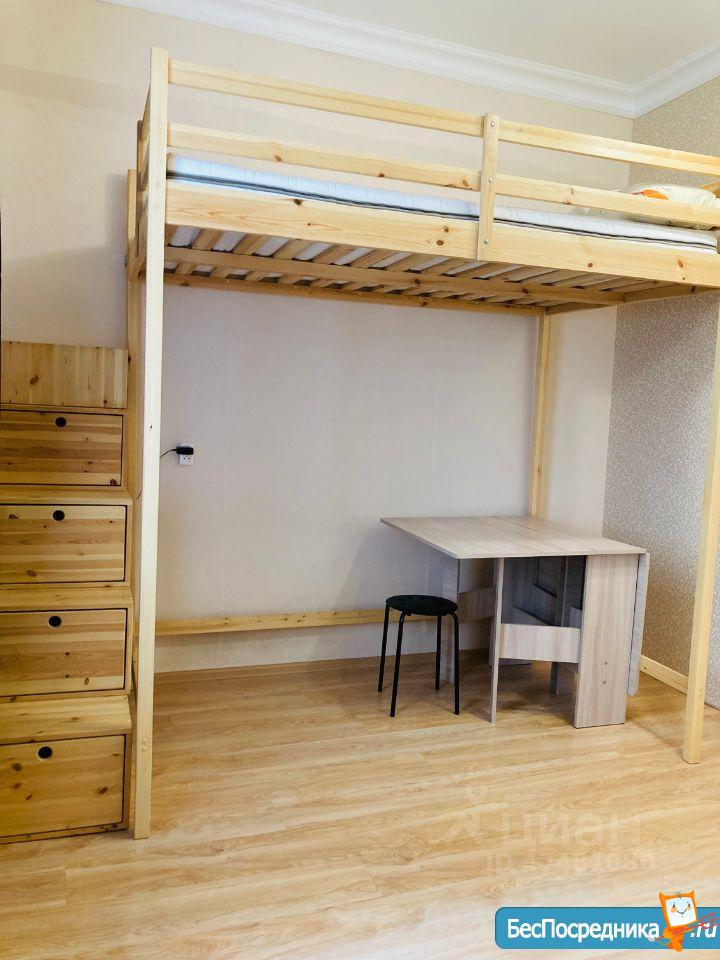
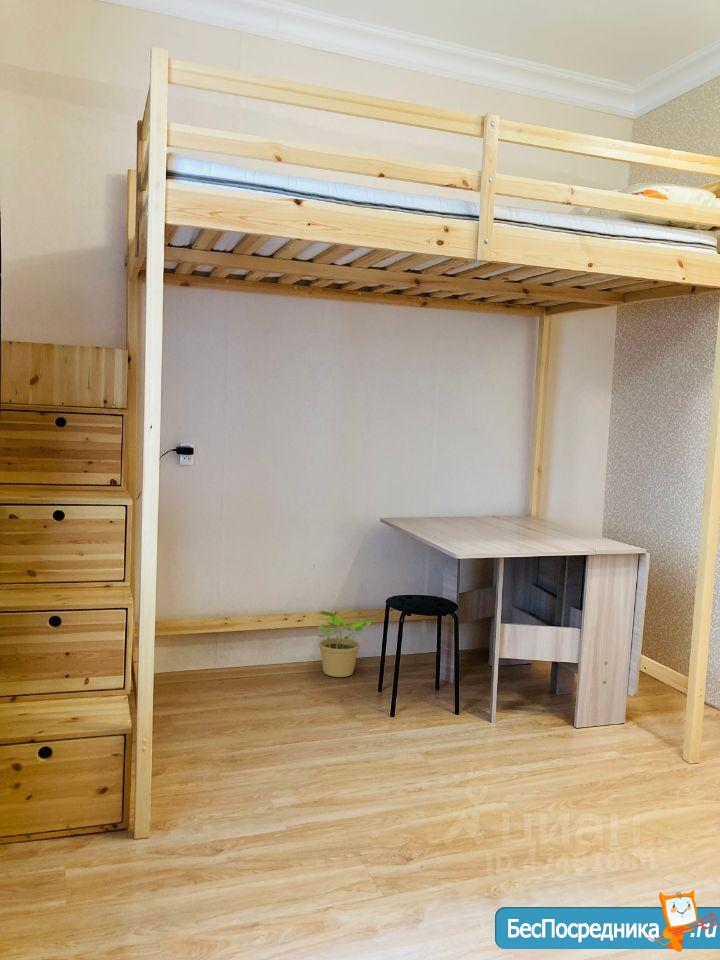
+ potted plant (336, 638)
